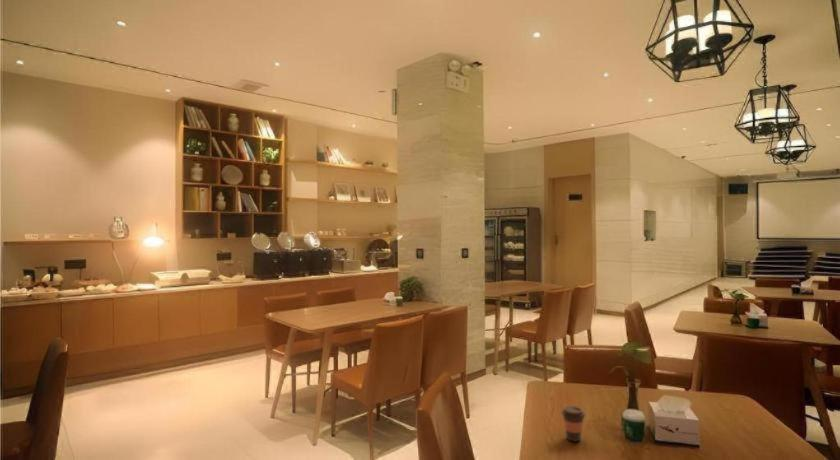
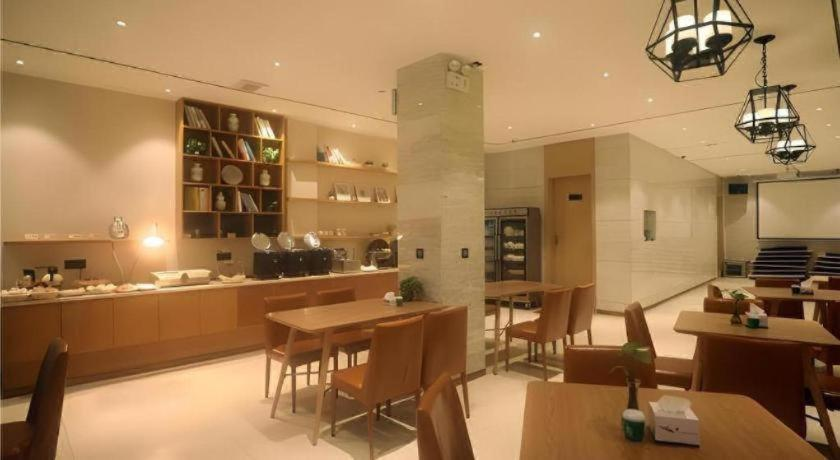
- coffee cup (573, 424)
